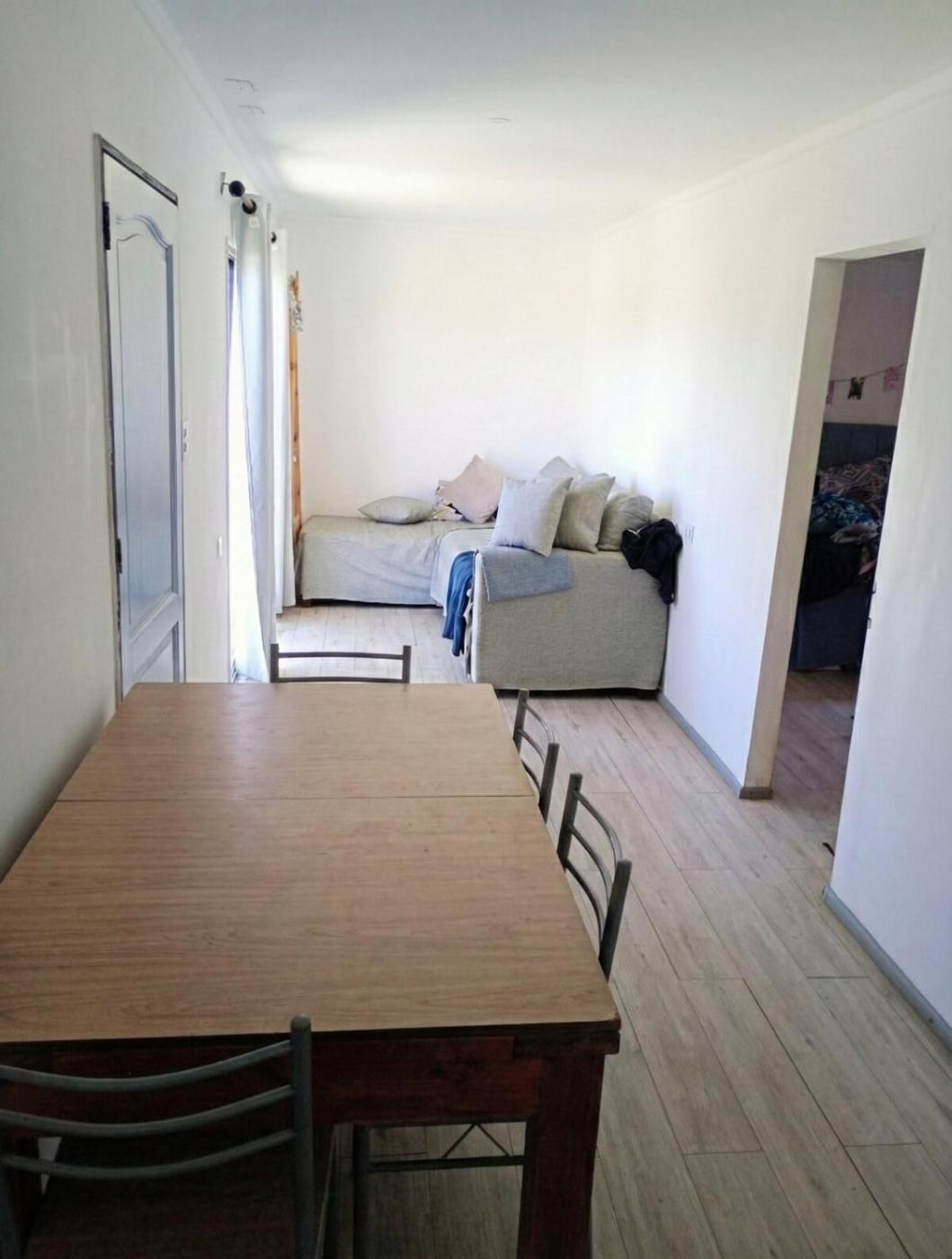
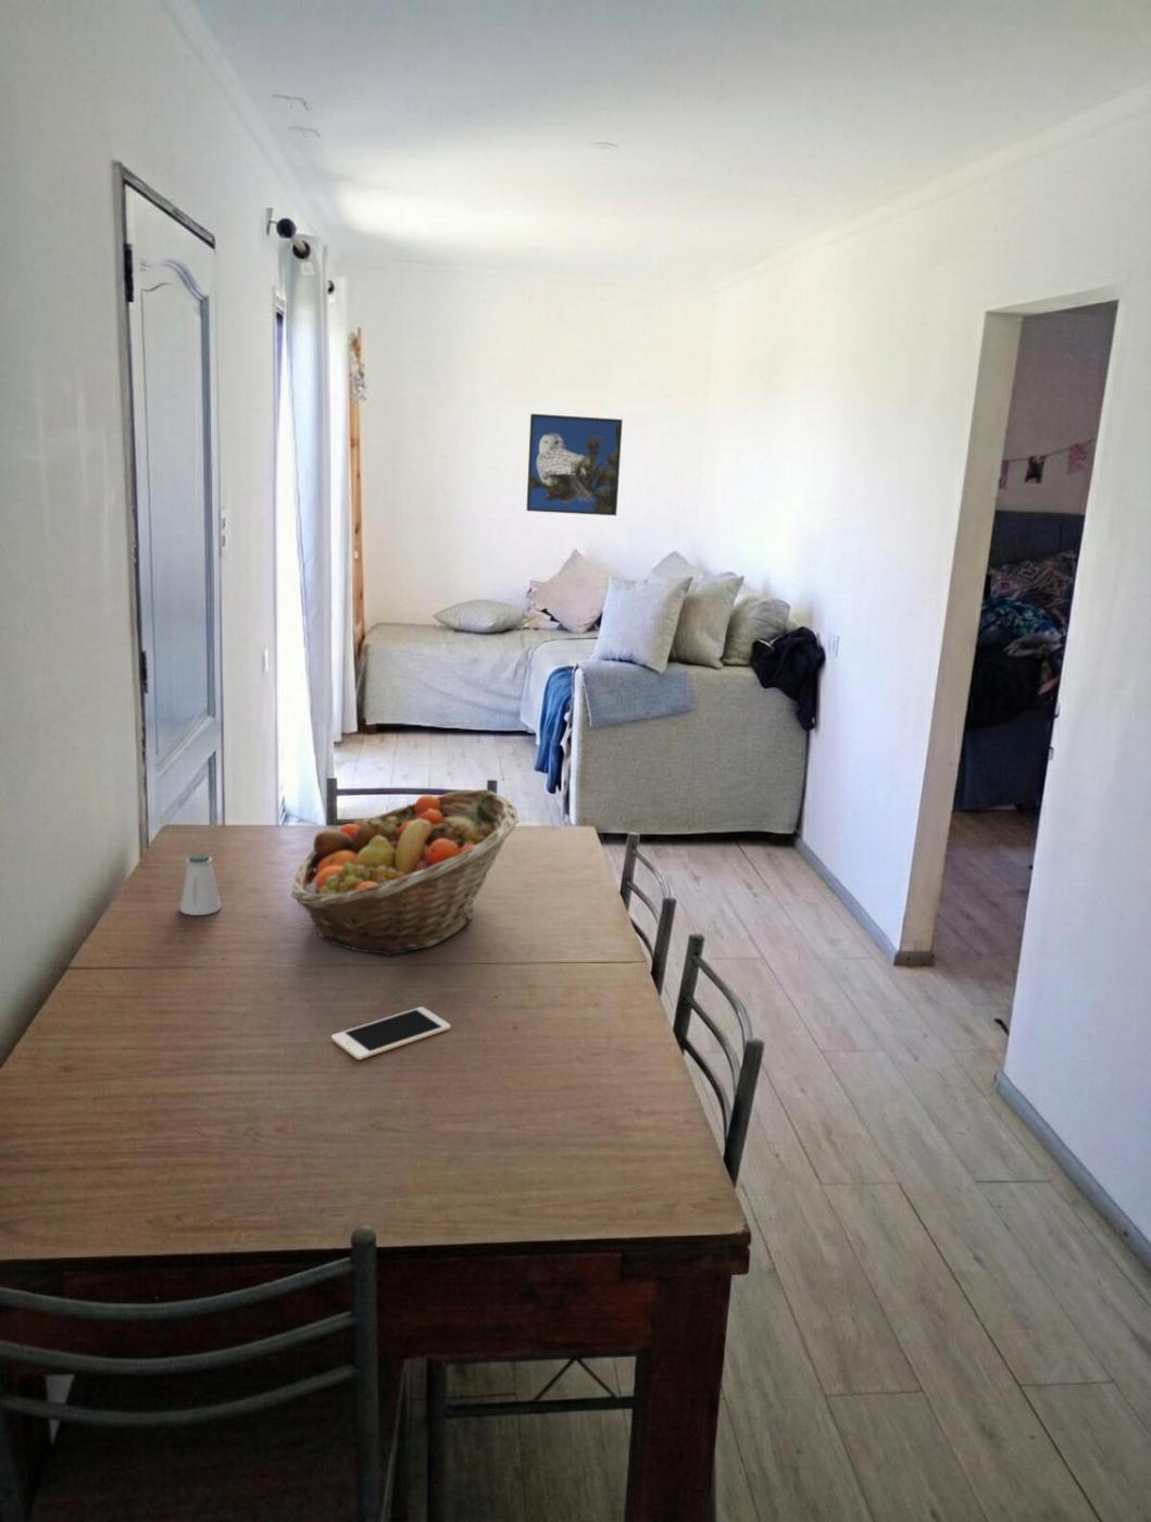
+ fruit basket (405, 862)
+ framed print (574, 465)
+ saltshaker (199, 881)
+ cell phone (392, 1031)
